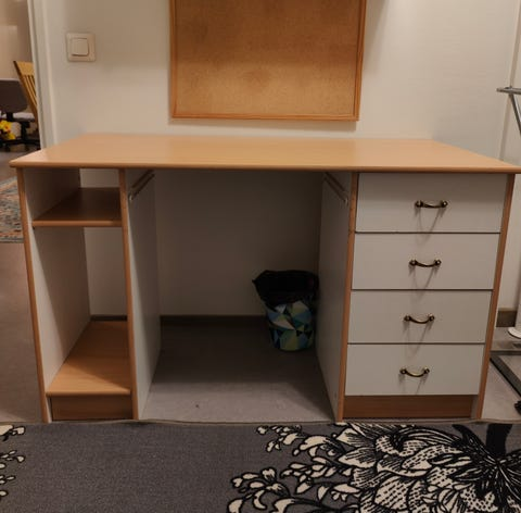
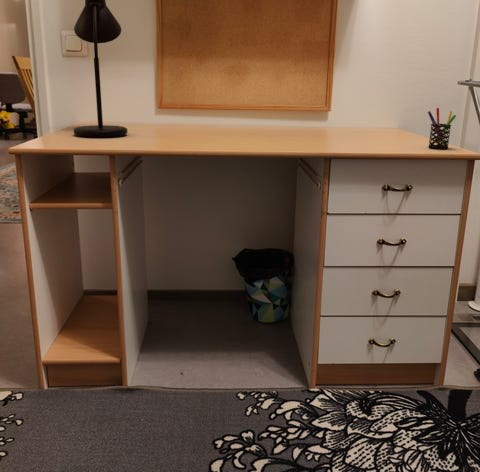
+ pen holder (443, 128)
+ desk lamp (98, 59)
